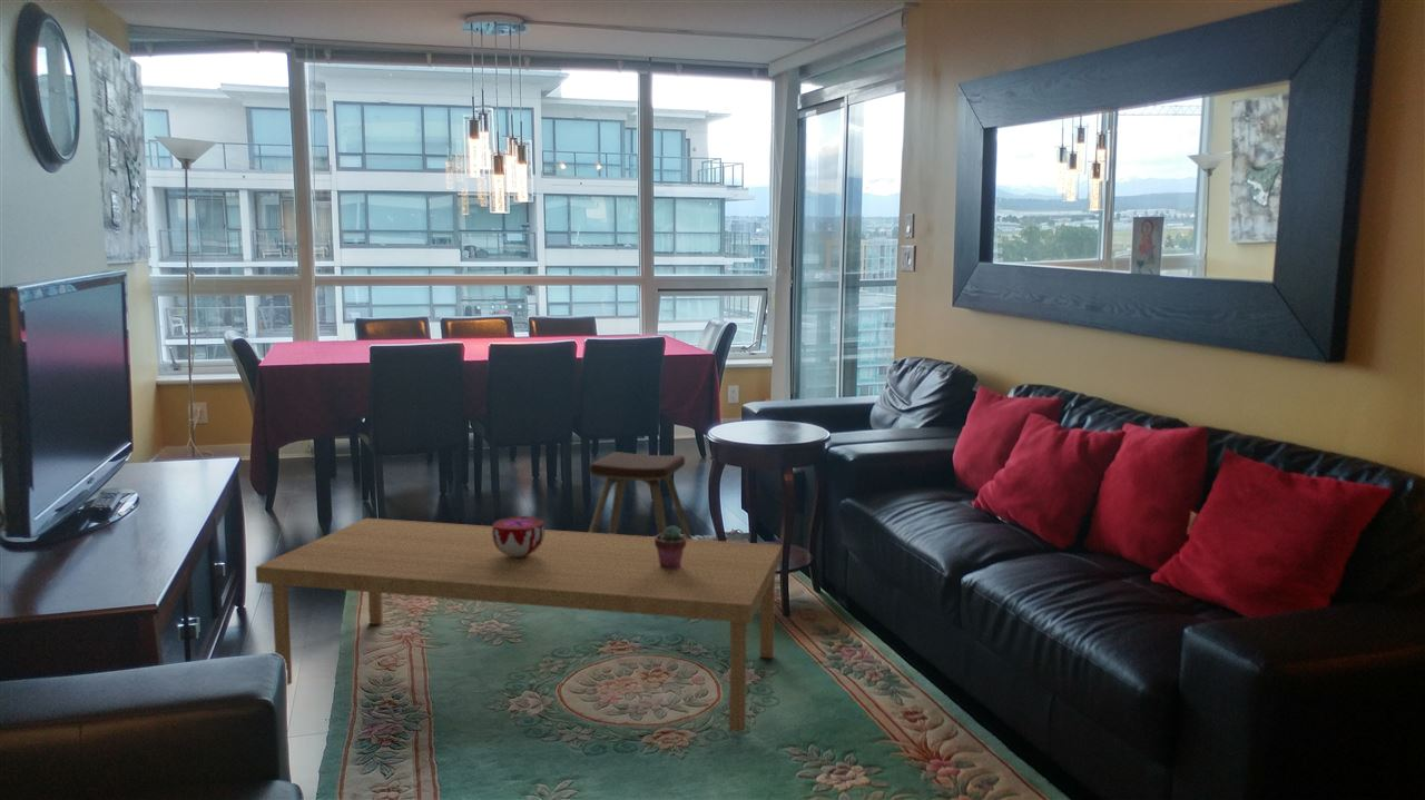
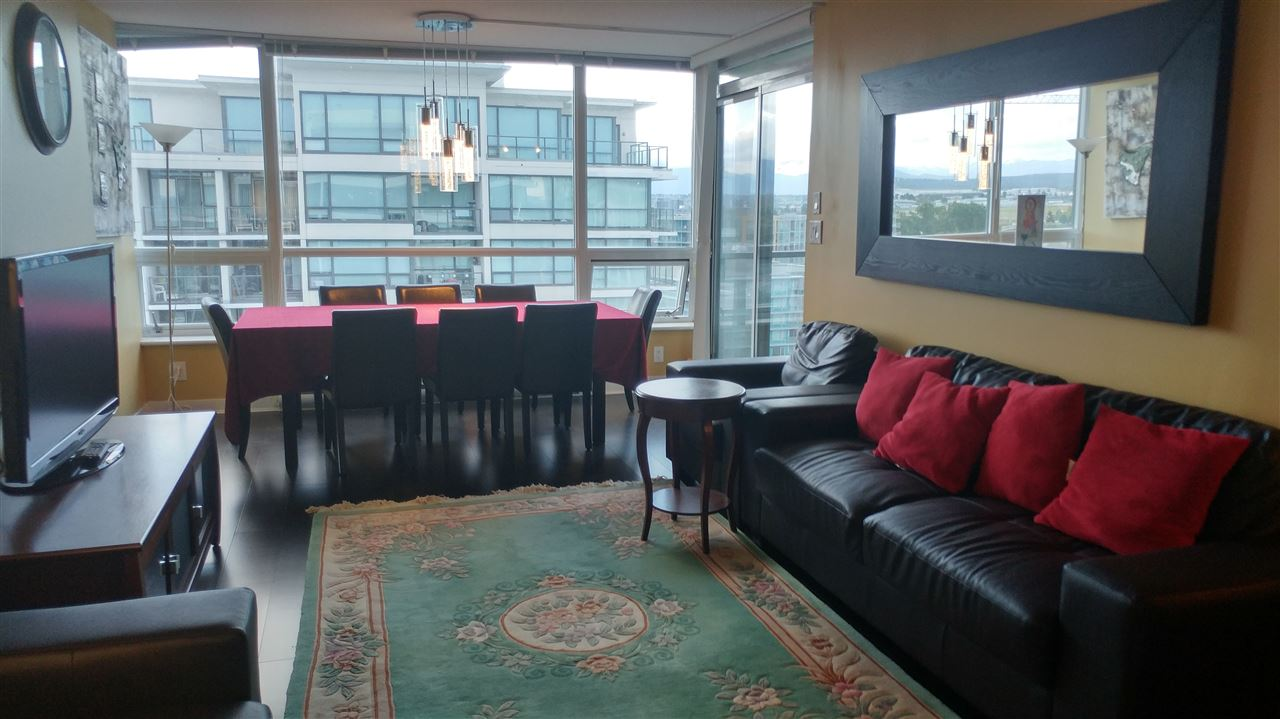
- music stool (655, 516)
- potted succulent (670, 544)
- coffee table (531, 604)
- decorative bowl (518, 537)
